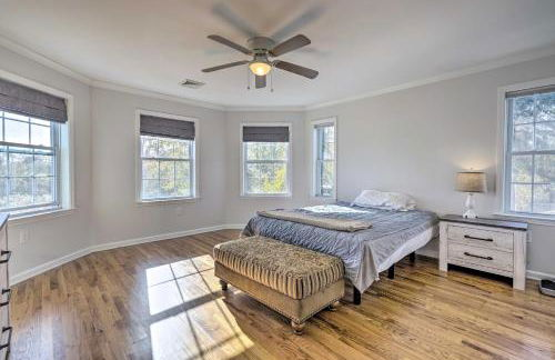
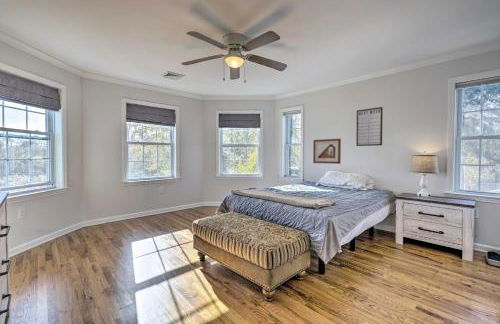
+ picture frame (326, 151)
+ writing board (369, 127)
